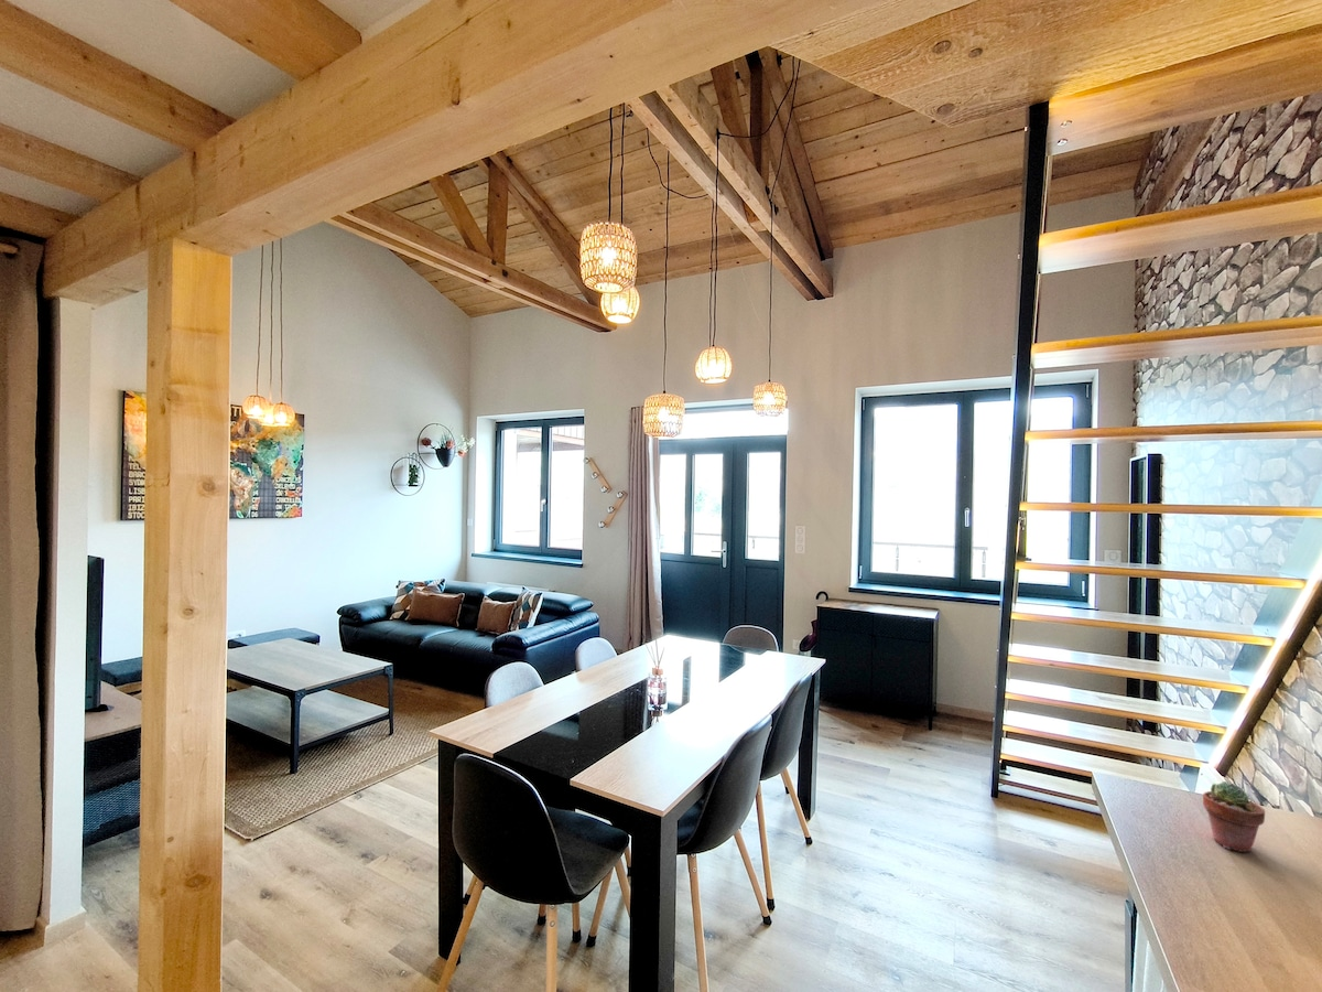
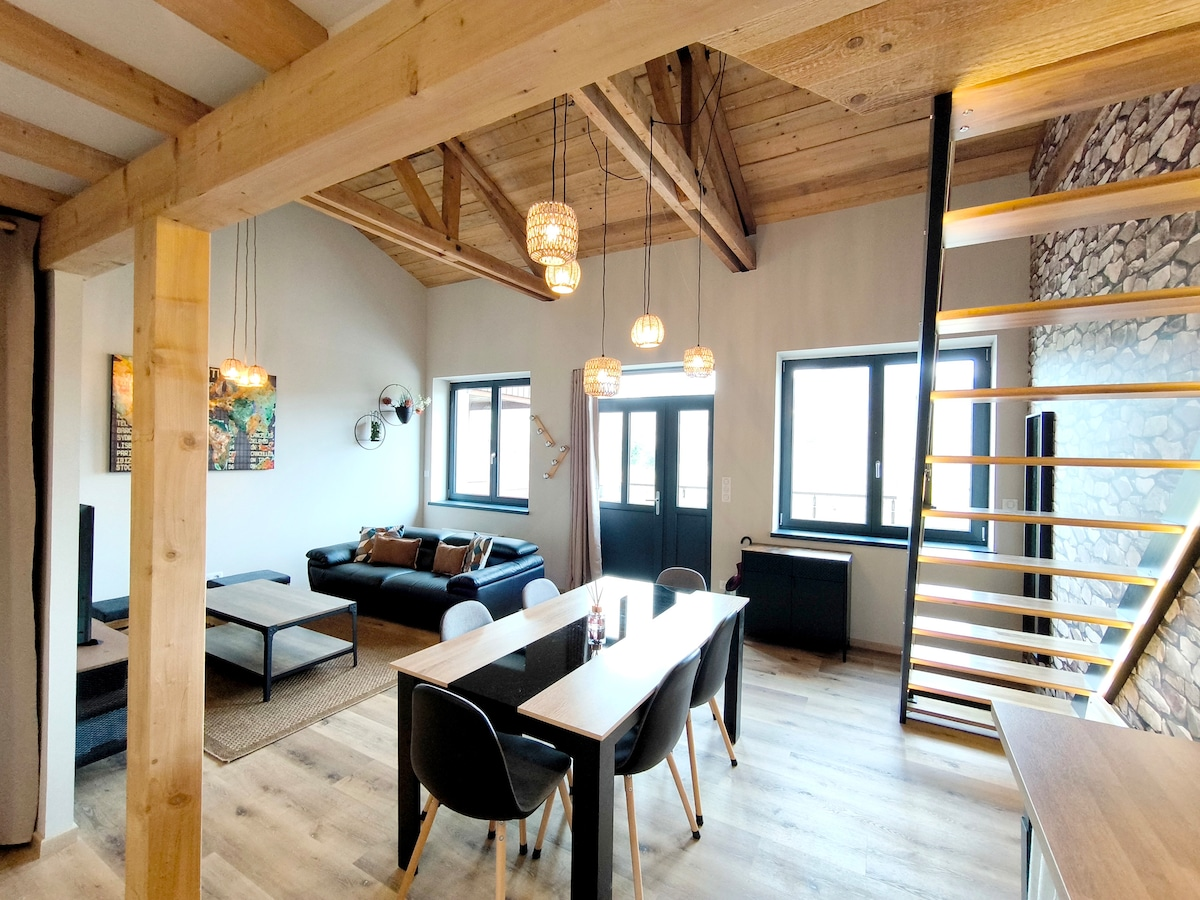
- potted succulent (1233, 813)
